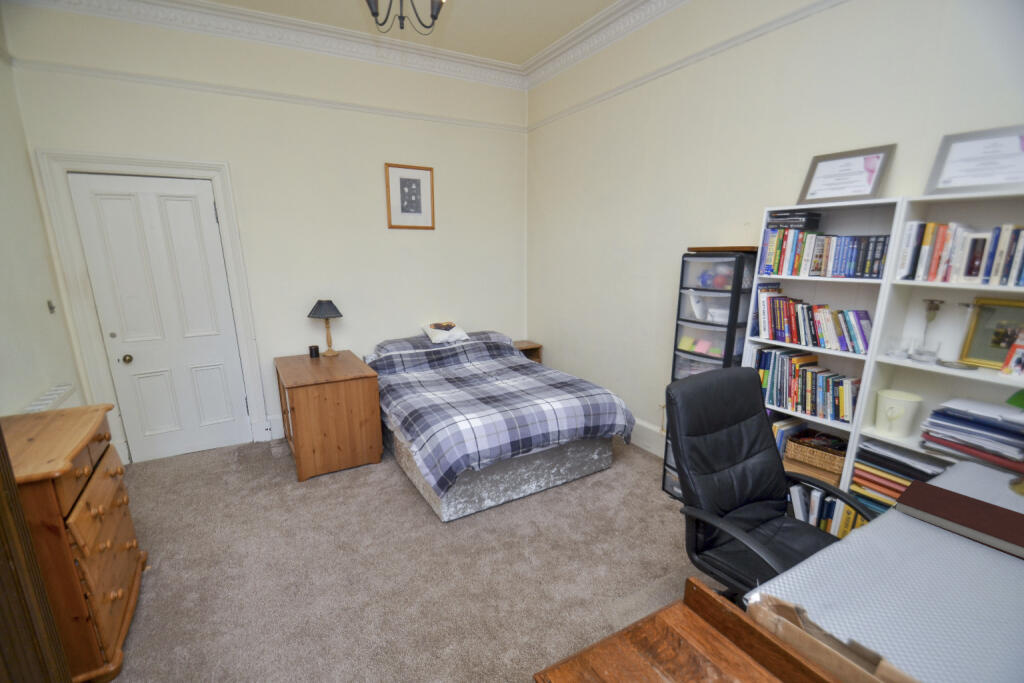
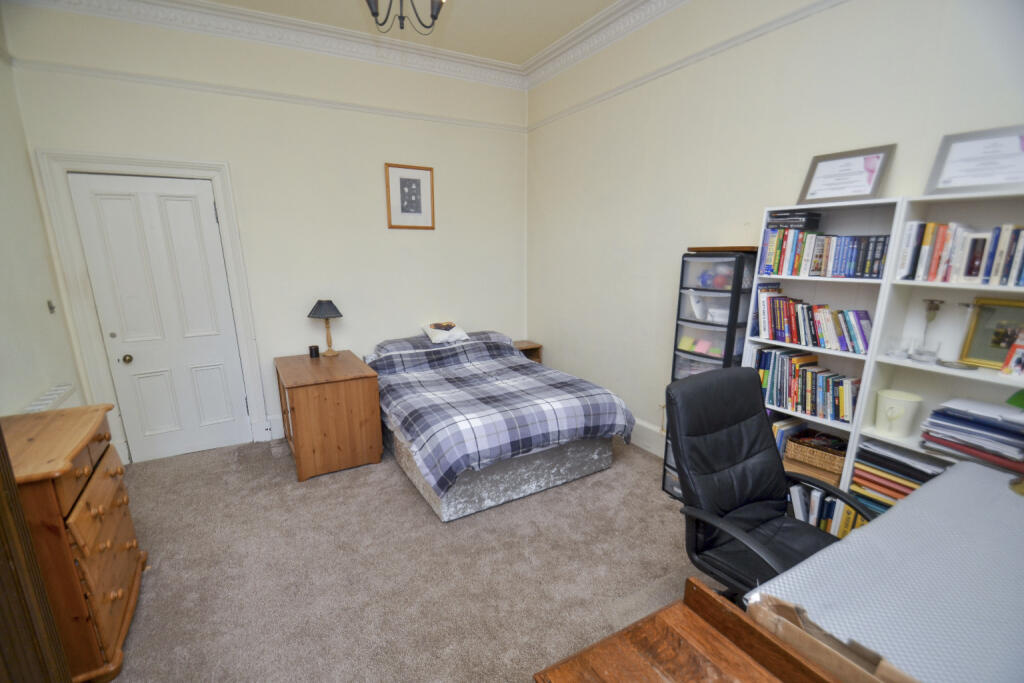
- notebook (966, 515)
